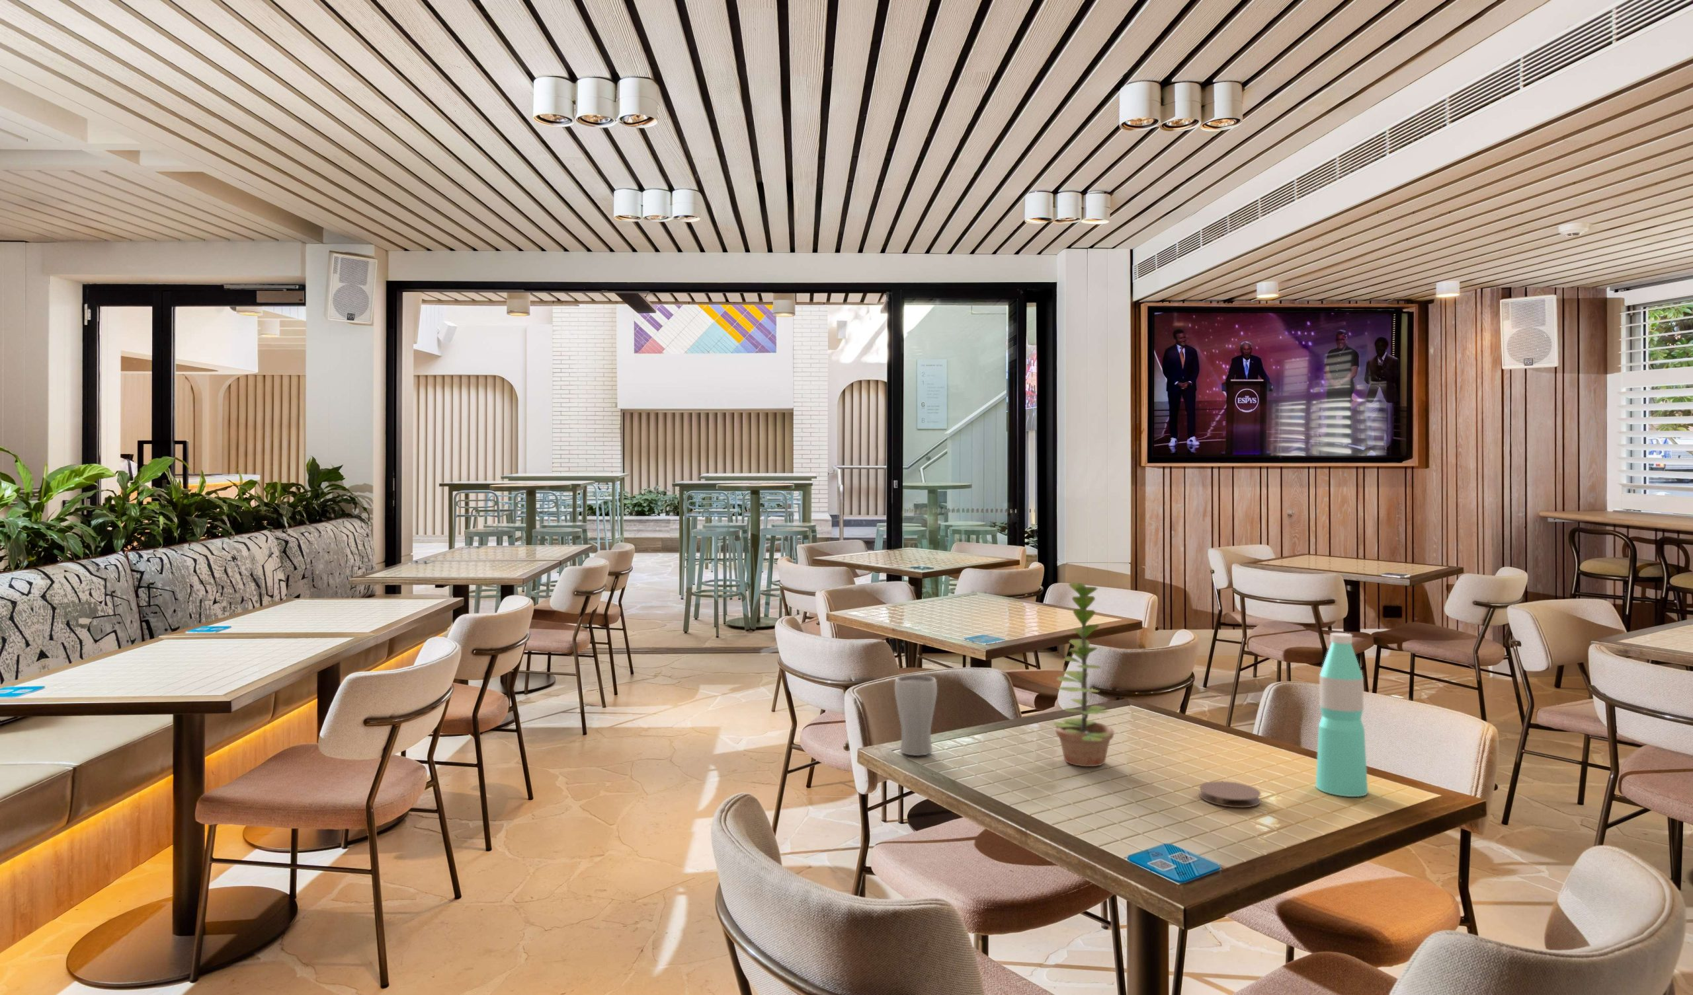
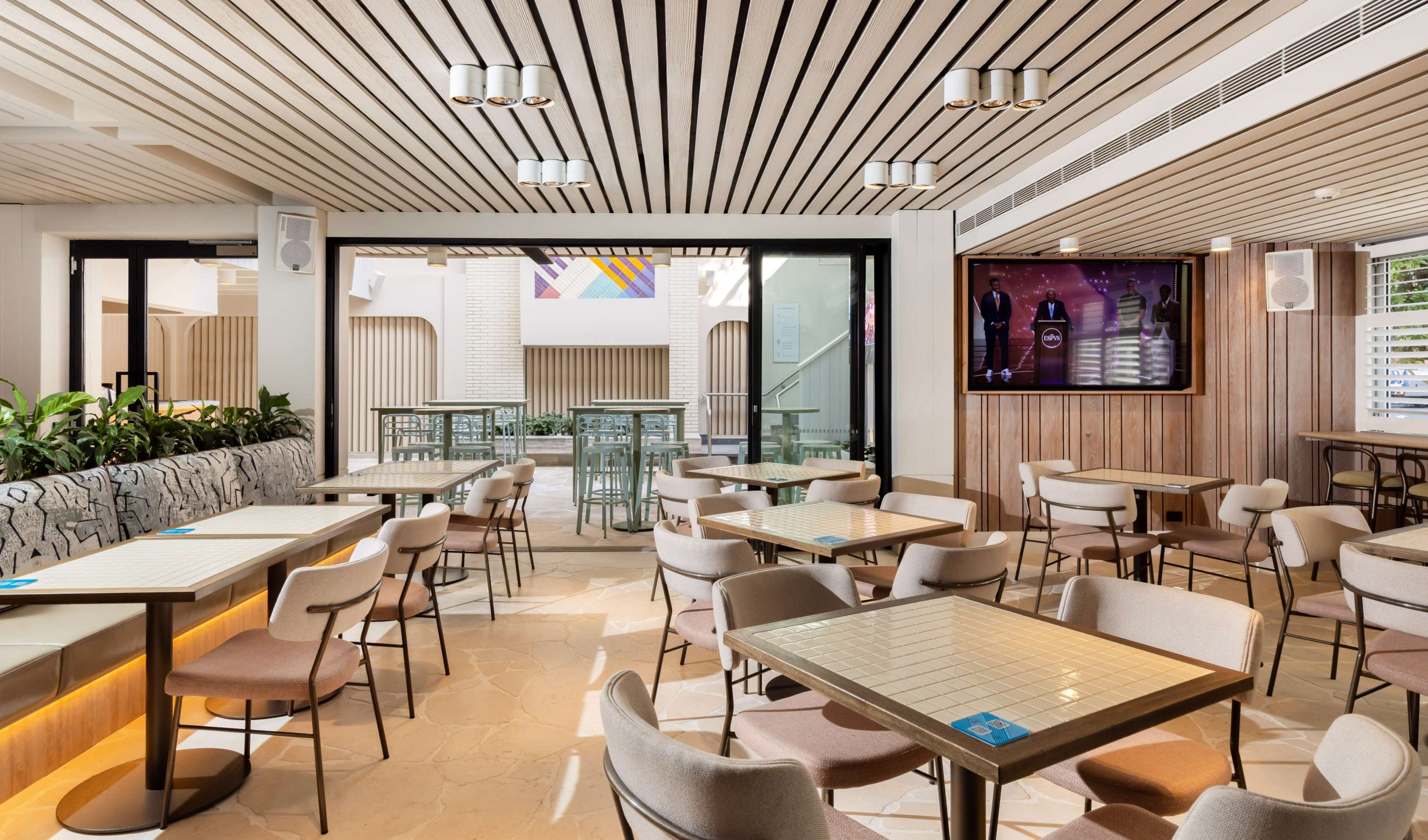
- coaster (1229, 794)
- drinking glass (916, 715)
- water bottle (1341, 712)
- plant (1084, 674)
